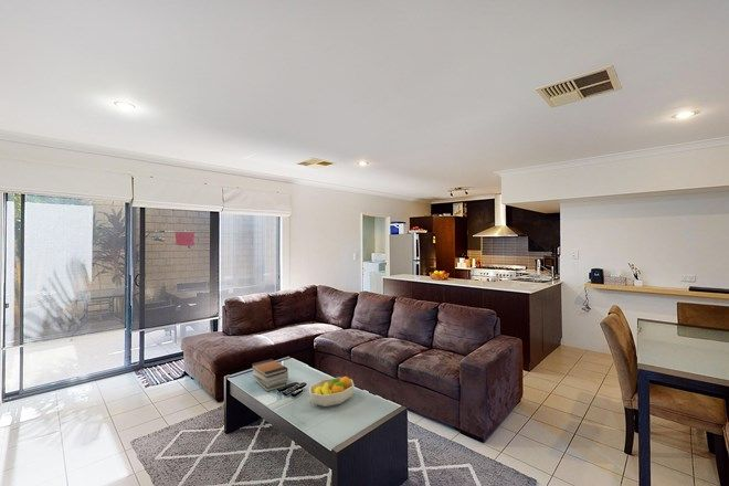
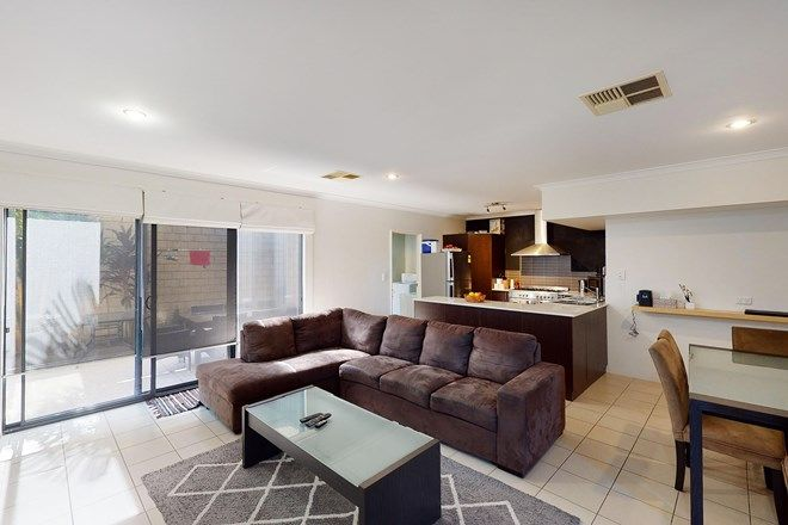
- fruit bowl (331, 389)
- book stack (270, 374)
